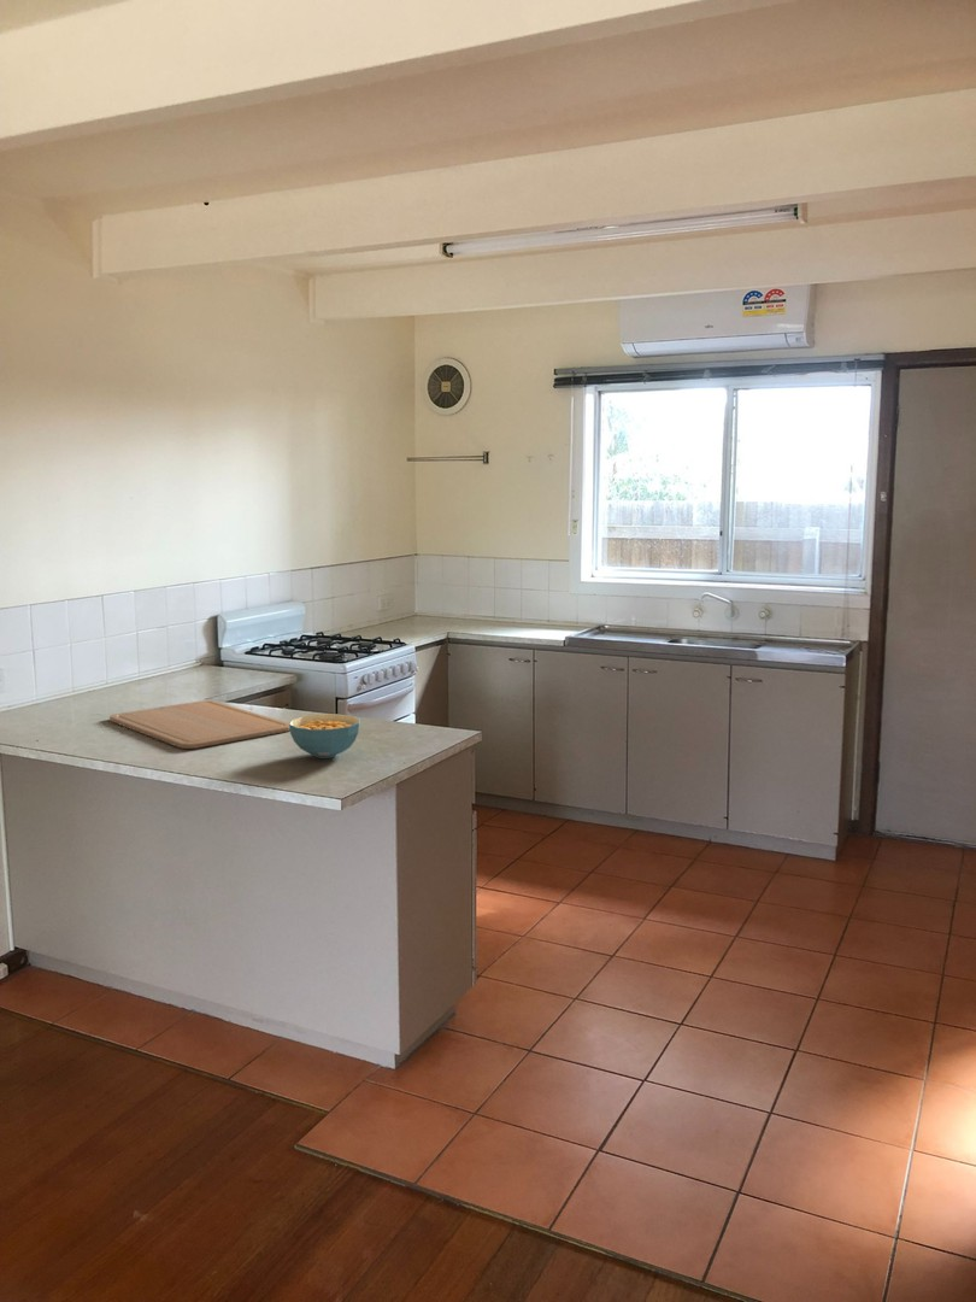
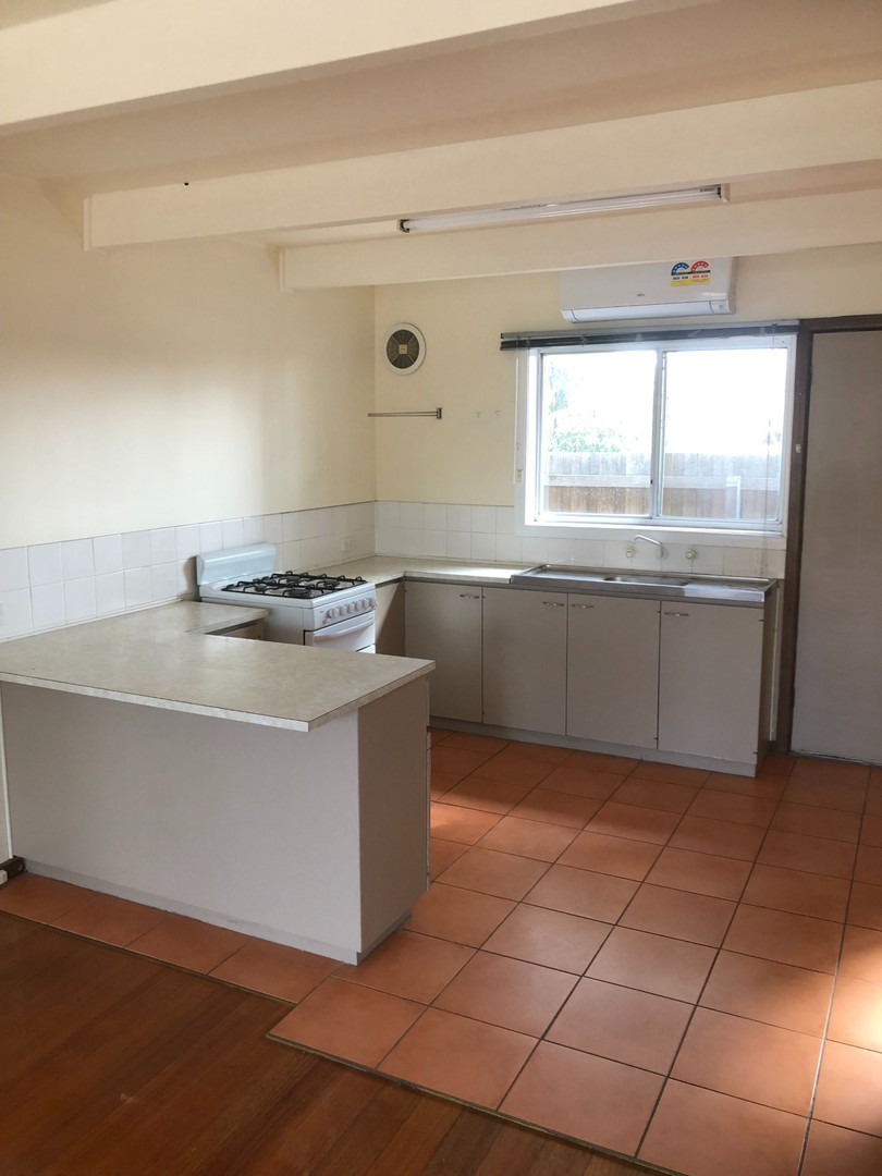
- cereal bowl (325, 738)
- chopping board (199, 722)
